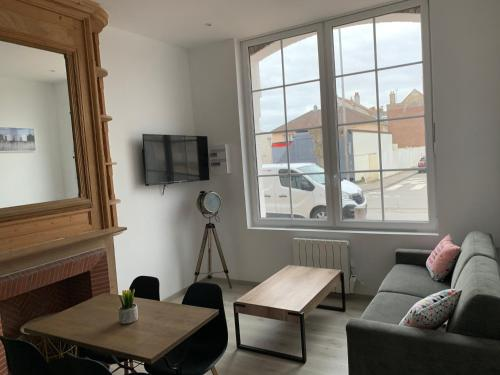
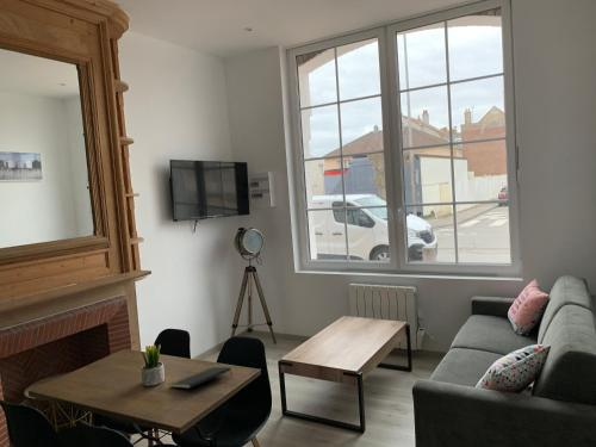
+ notepad (200, 377)
